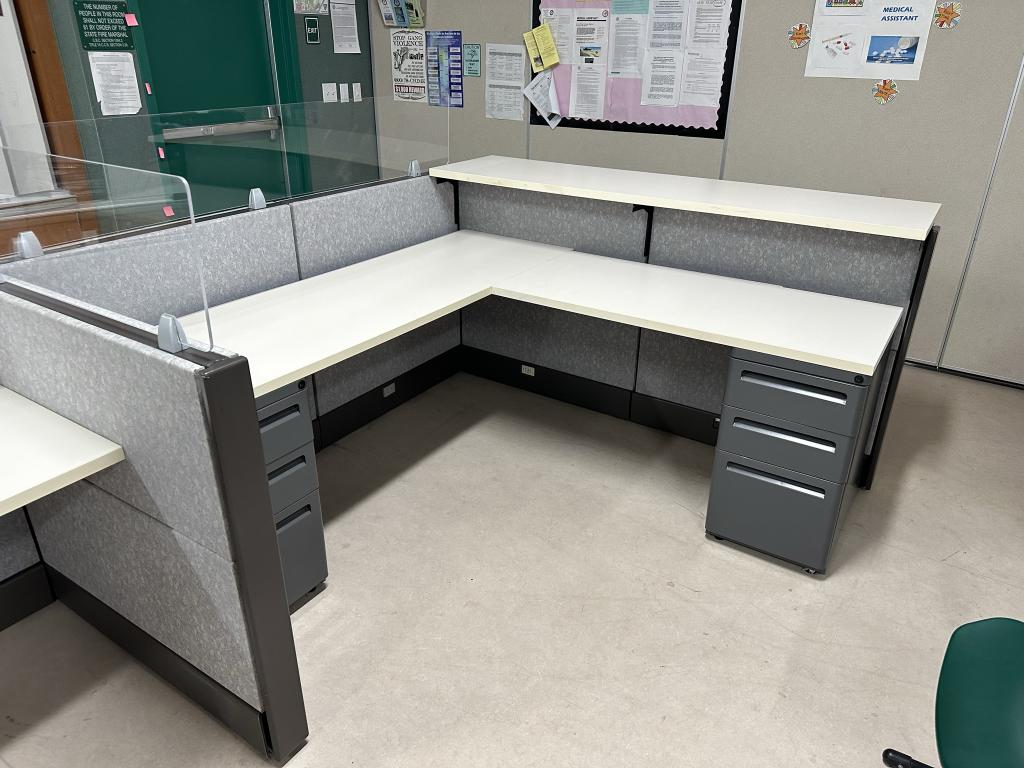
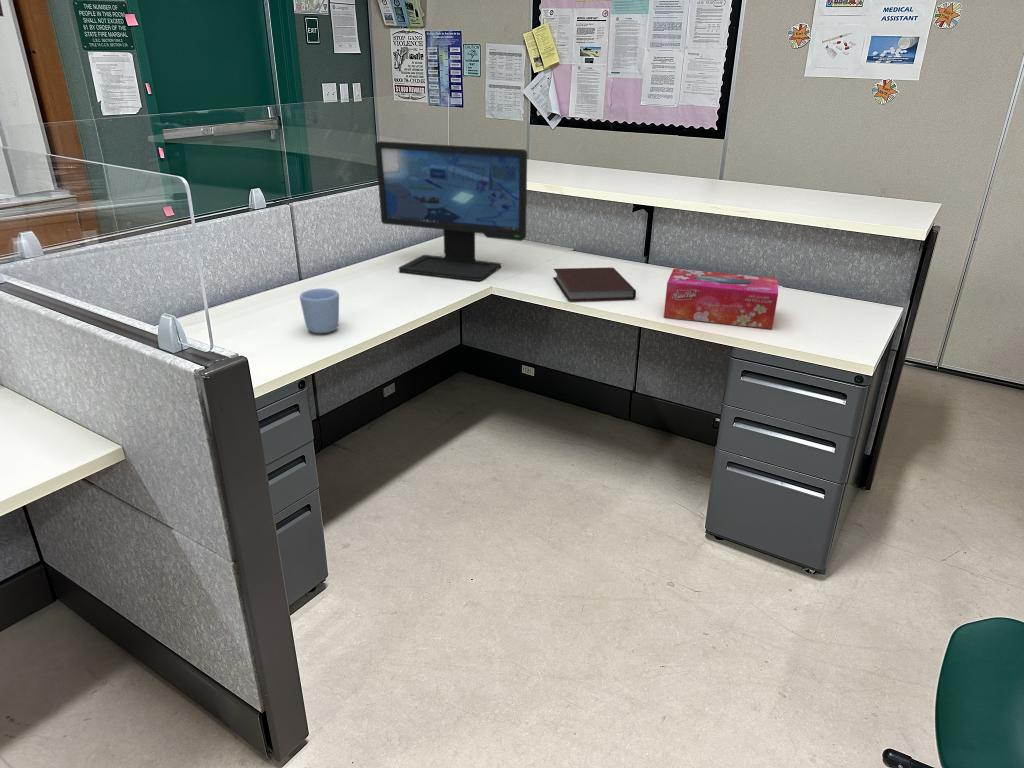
+ mug (322, 309)
+ notebook (592, 283)
+ tissue box (720, 297)
+ computer monitor (451, 208)
